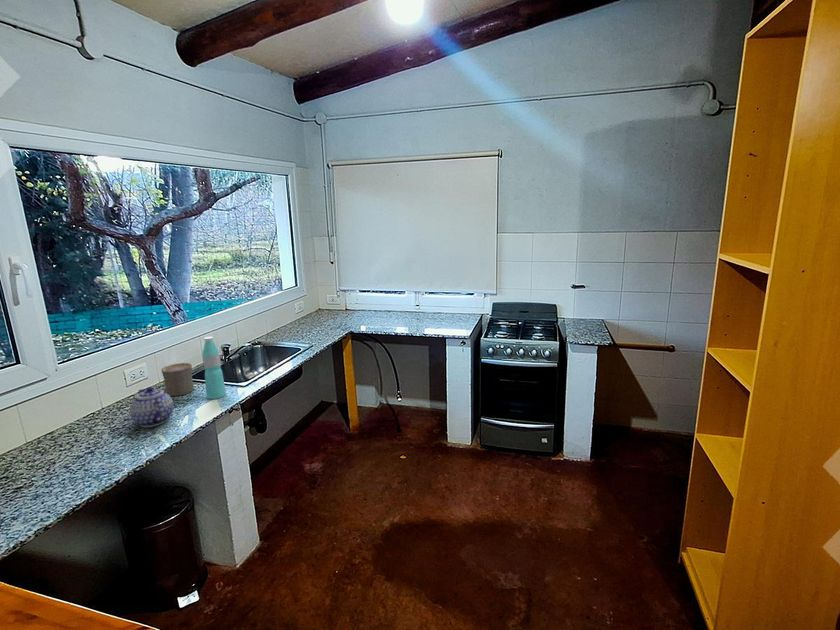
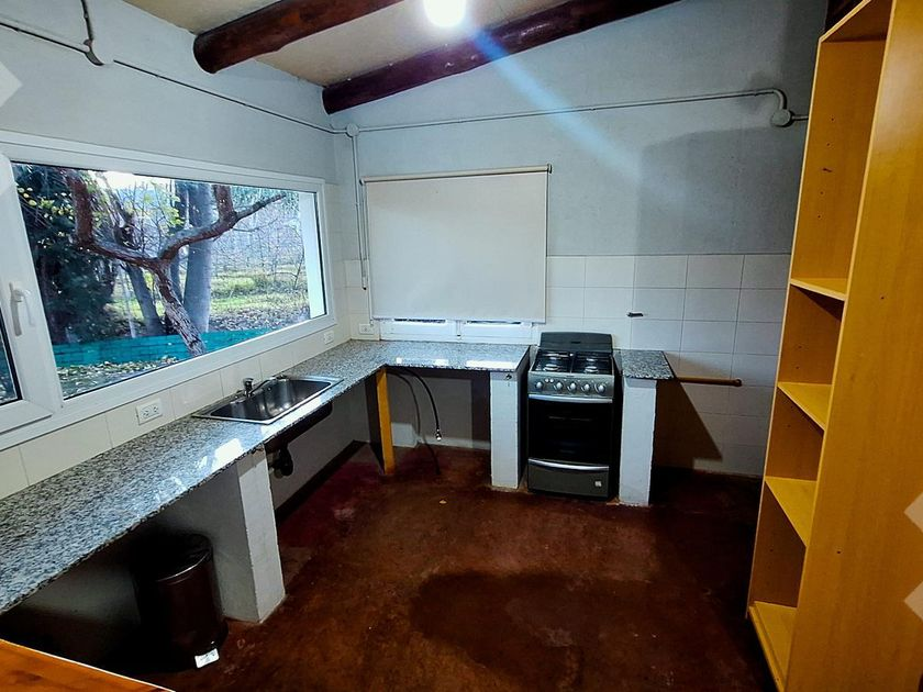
- water bottle (212, 366)
- cup (178, 379)
- teapot (151, 404)
